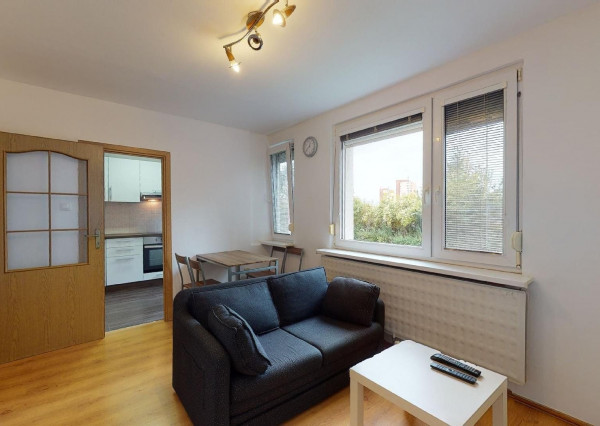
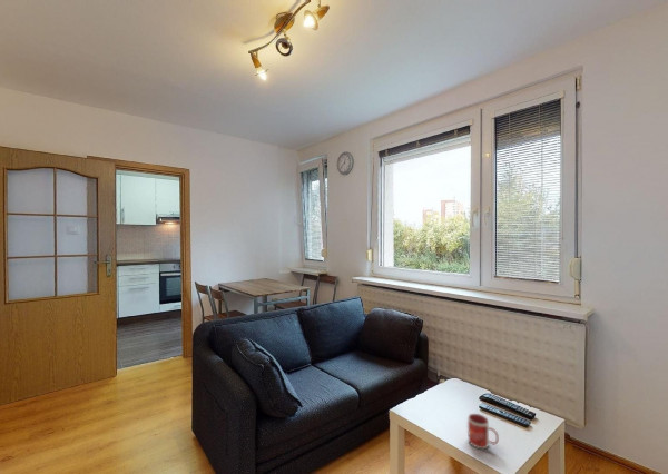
+ mug (482, 433)
